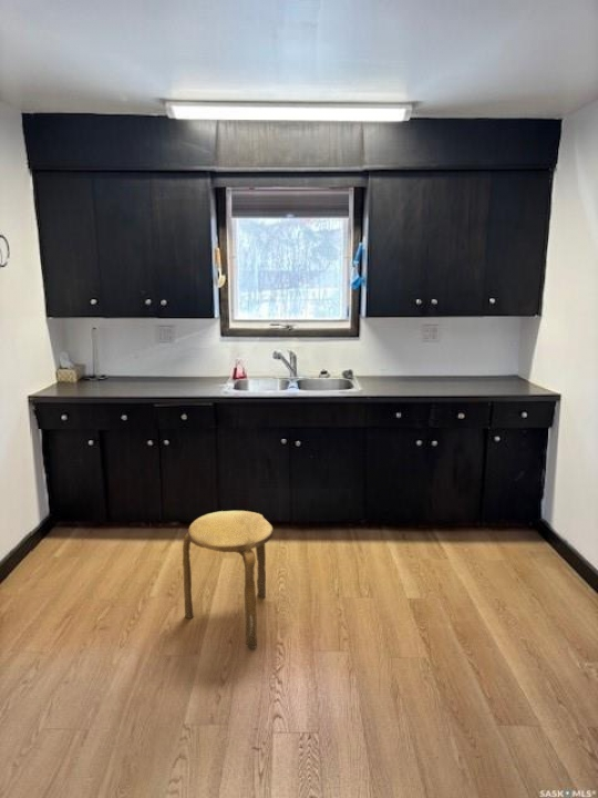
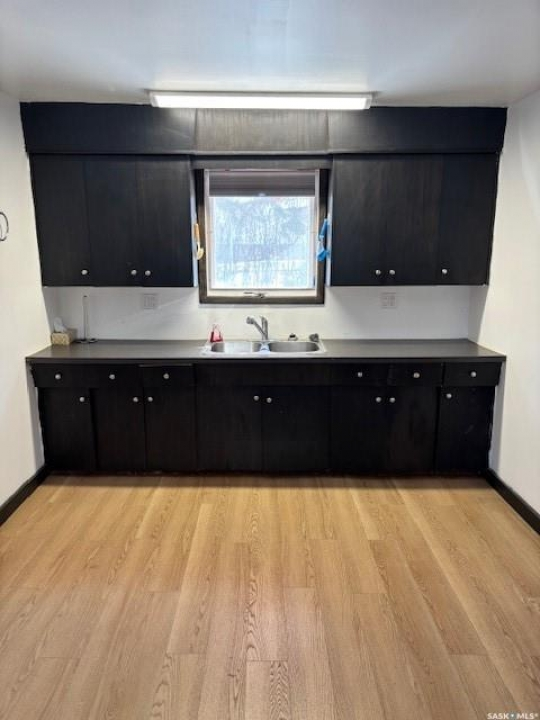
- stool (245, 571)
